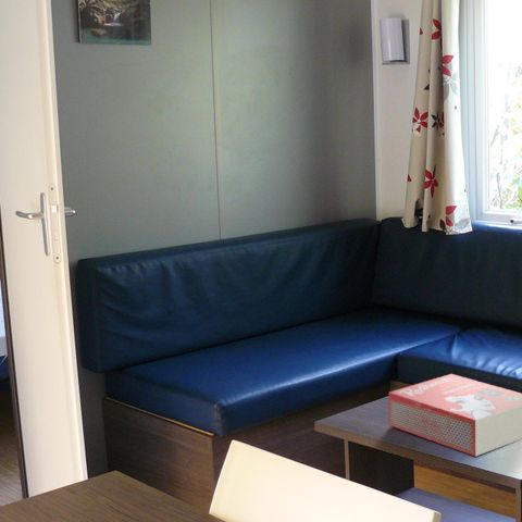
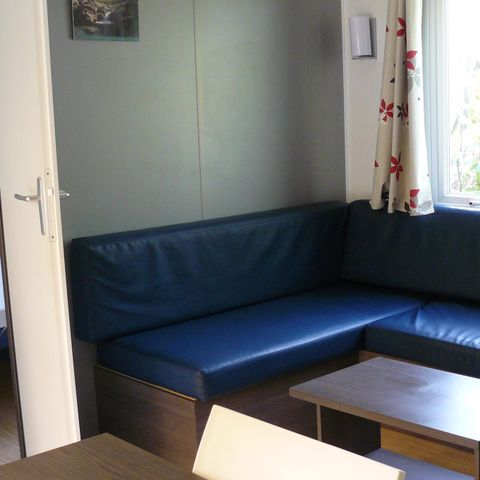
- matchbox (462, 411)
